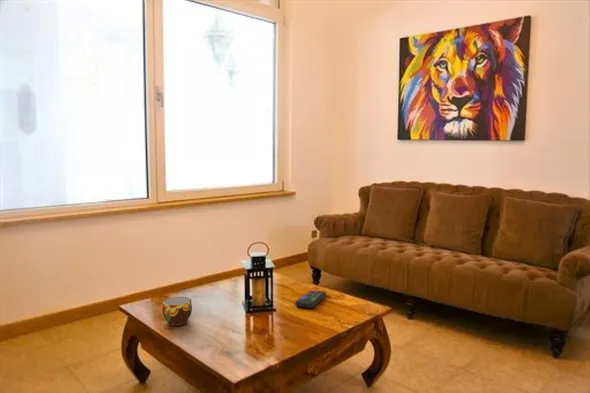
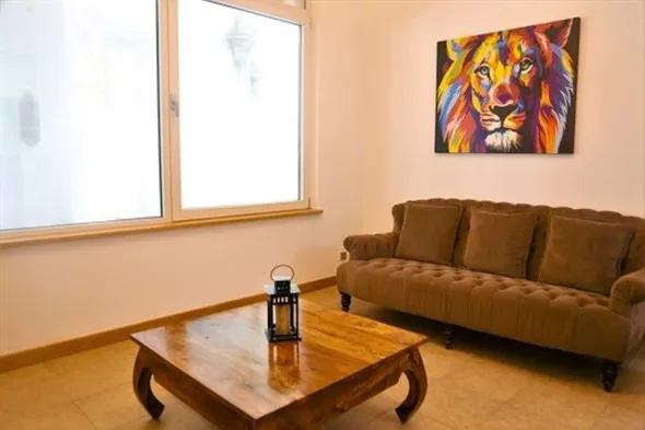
- cup (177, 311)
- remote control (311, 298)
